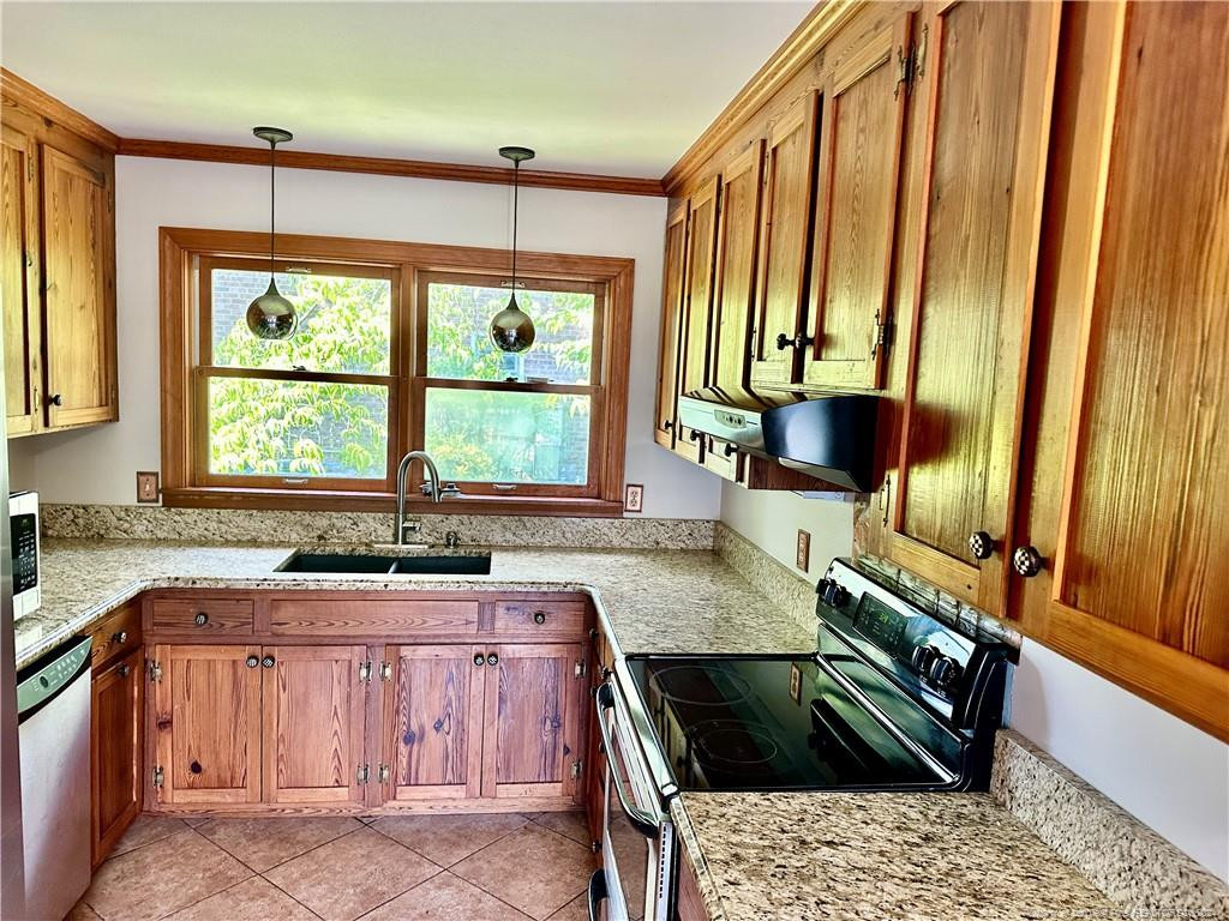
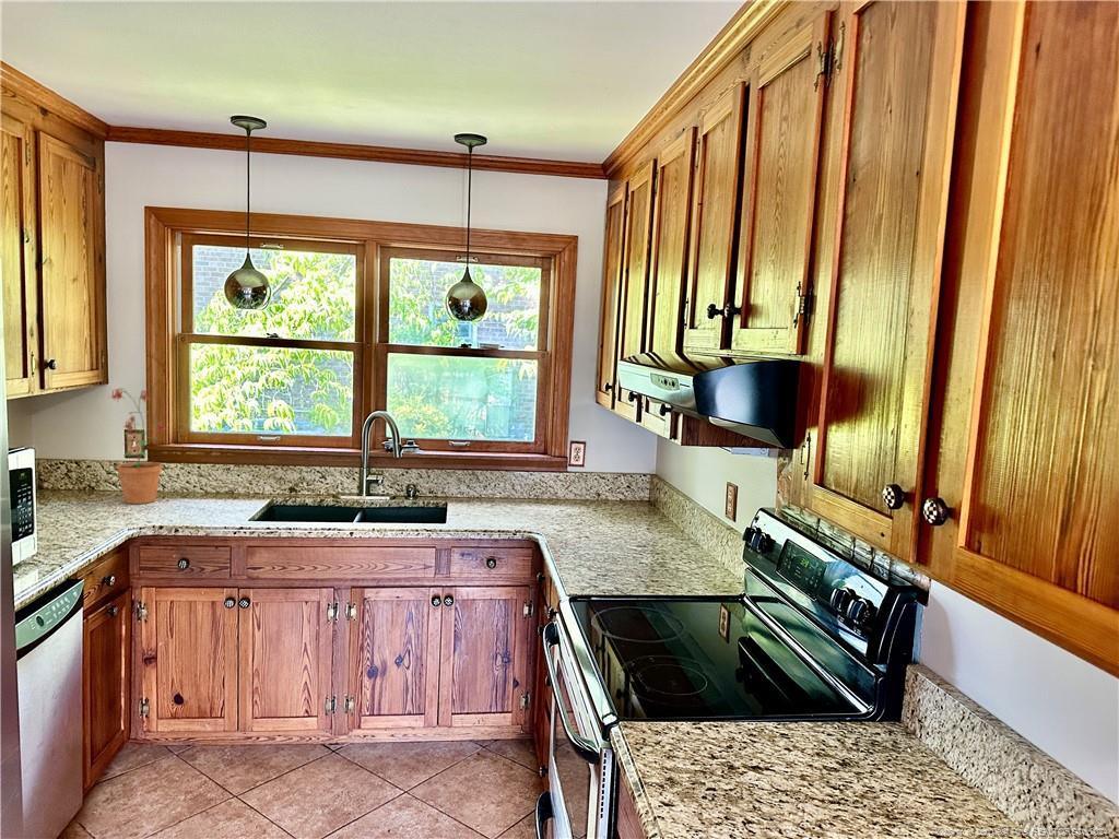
+ potted plant (141, 445)
